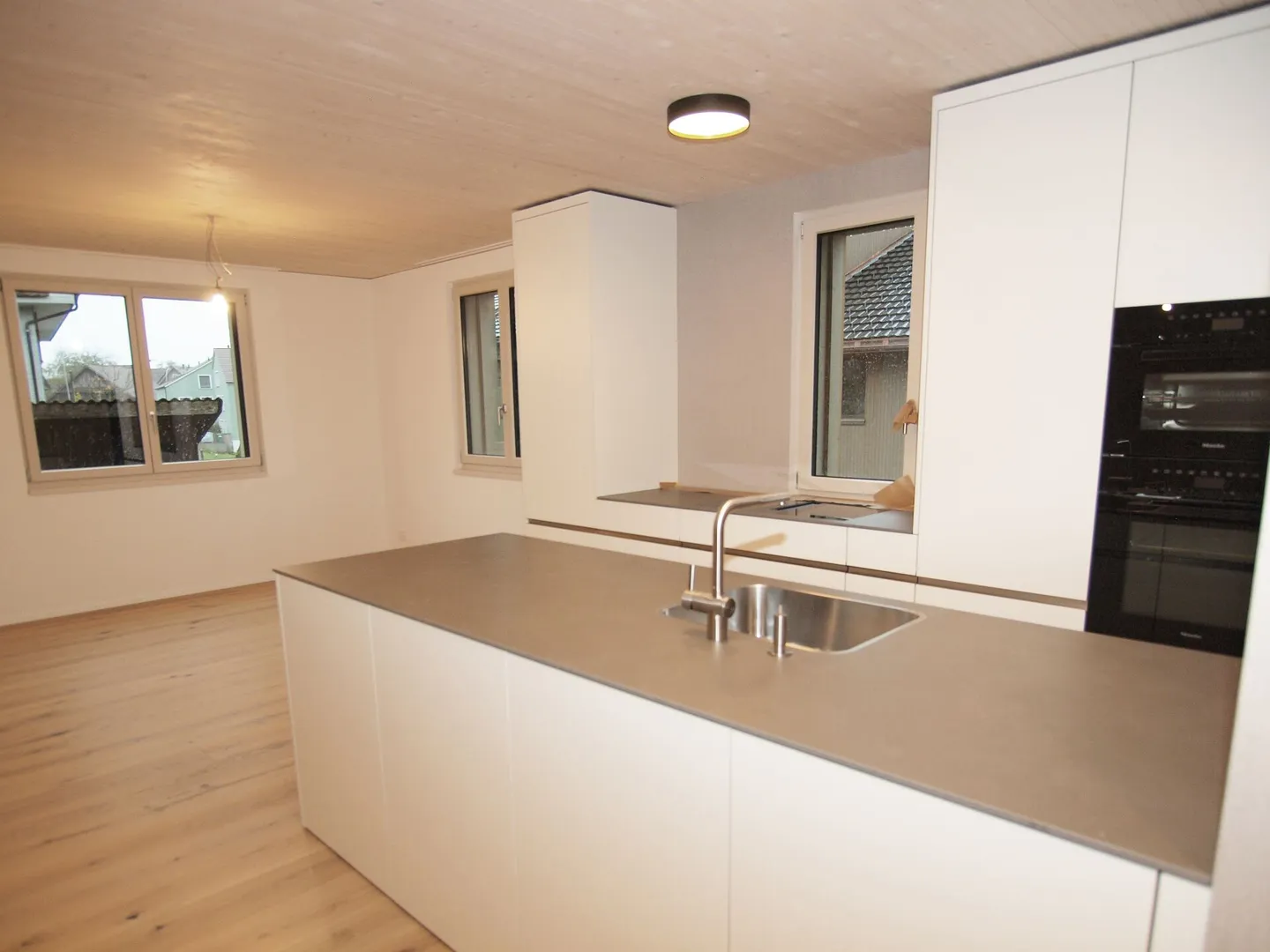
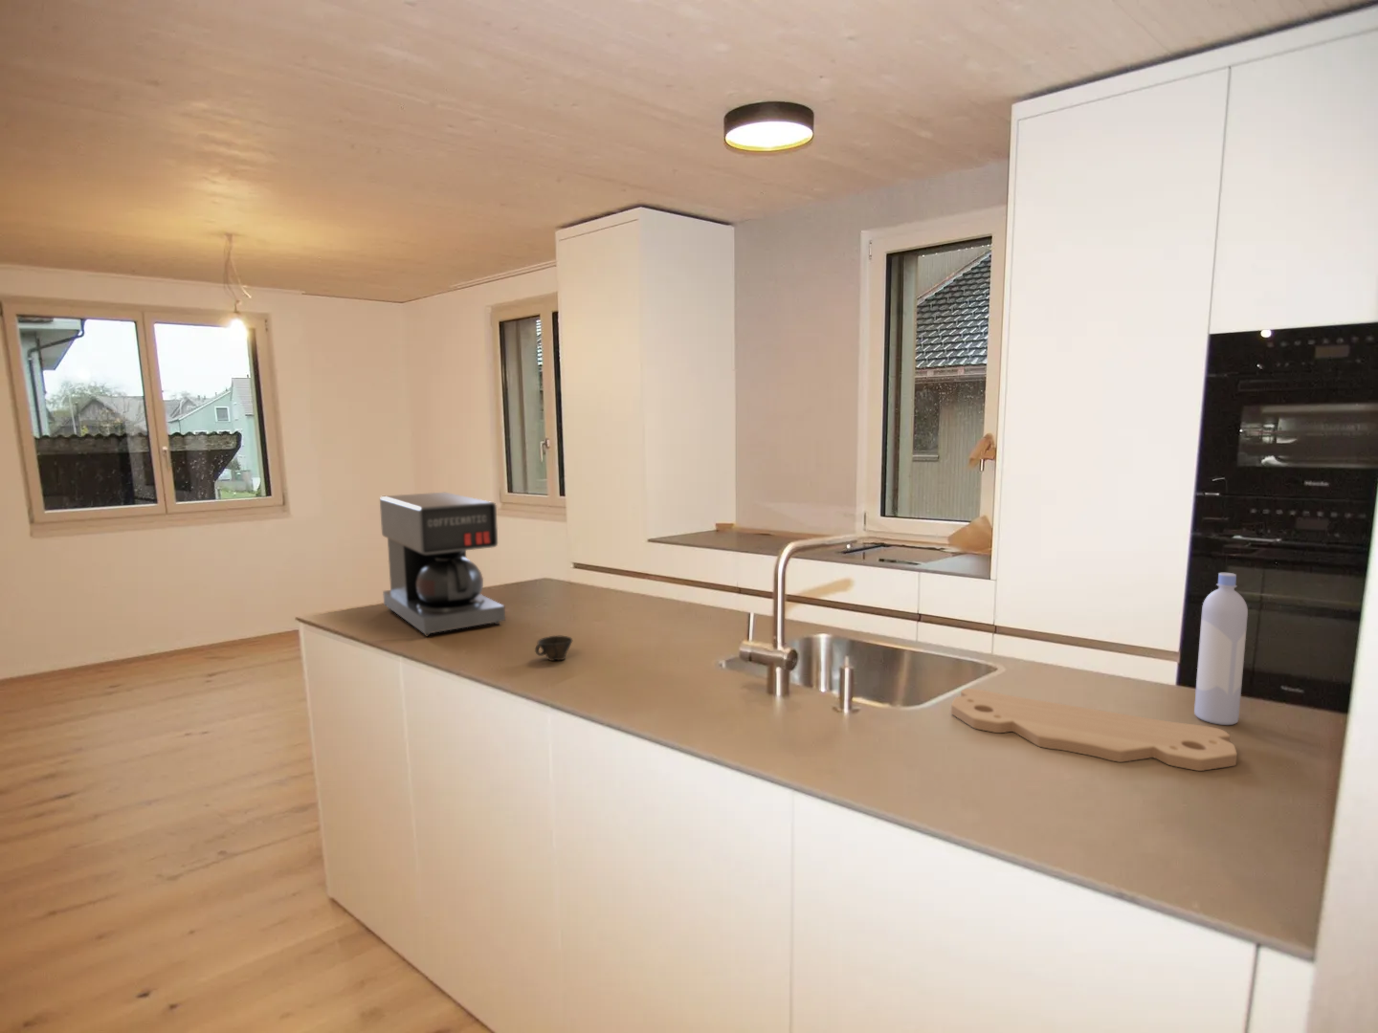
+ cup (553, 649)
+ cutting board (1082, 729)
+ bottle (1221, 647)
+ coffee maker (438, 558)
